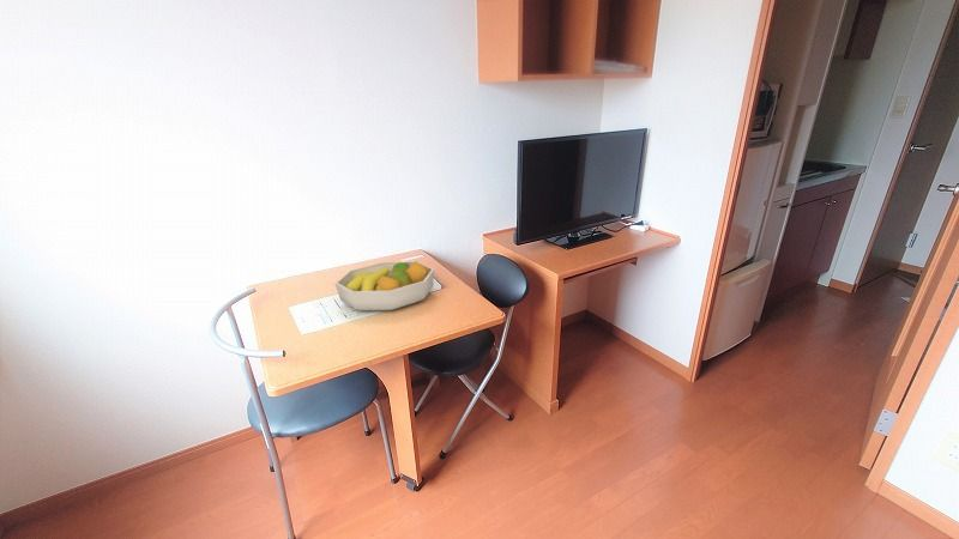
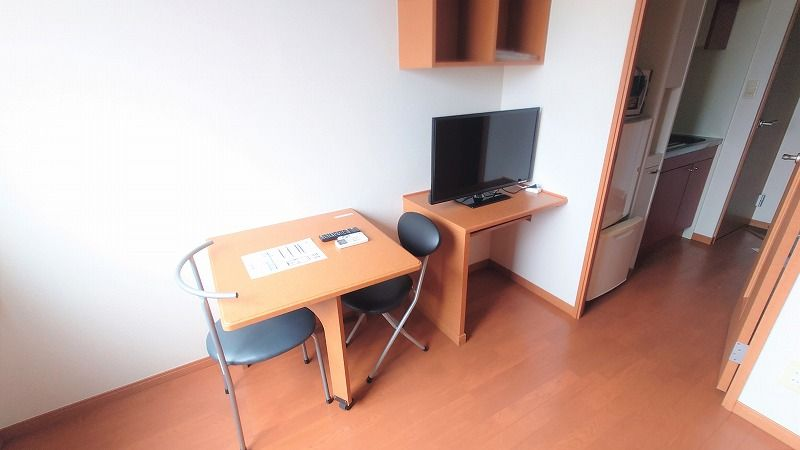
- fruit bowl (386, 281)
